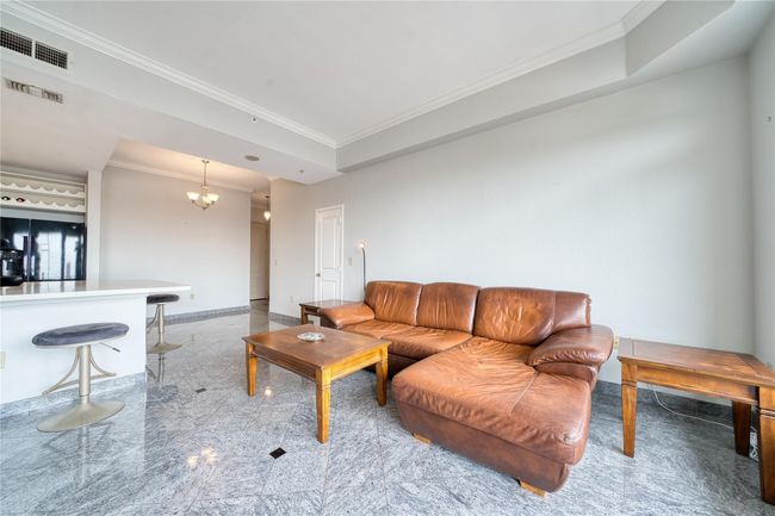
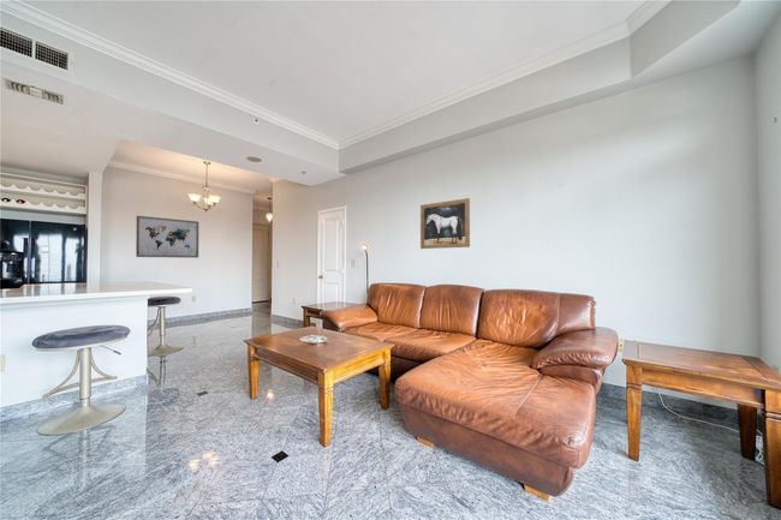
+ wall art (443, 225)
+ wall art (169, 238)
